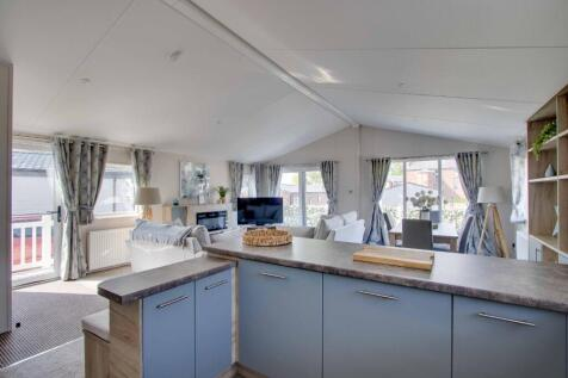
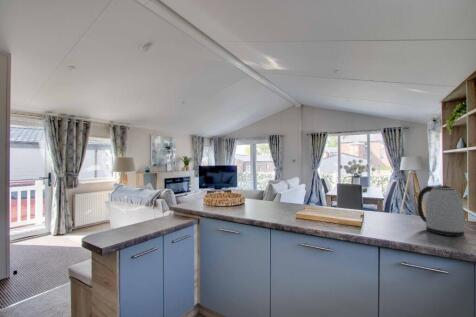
+ kettle (438, 207)
